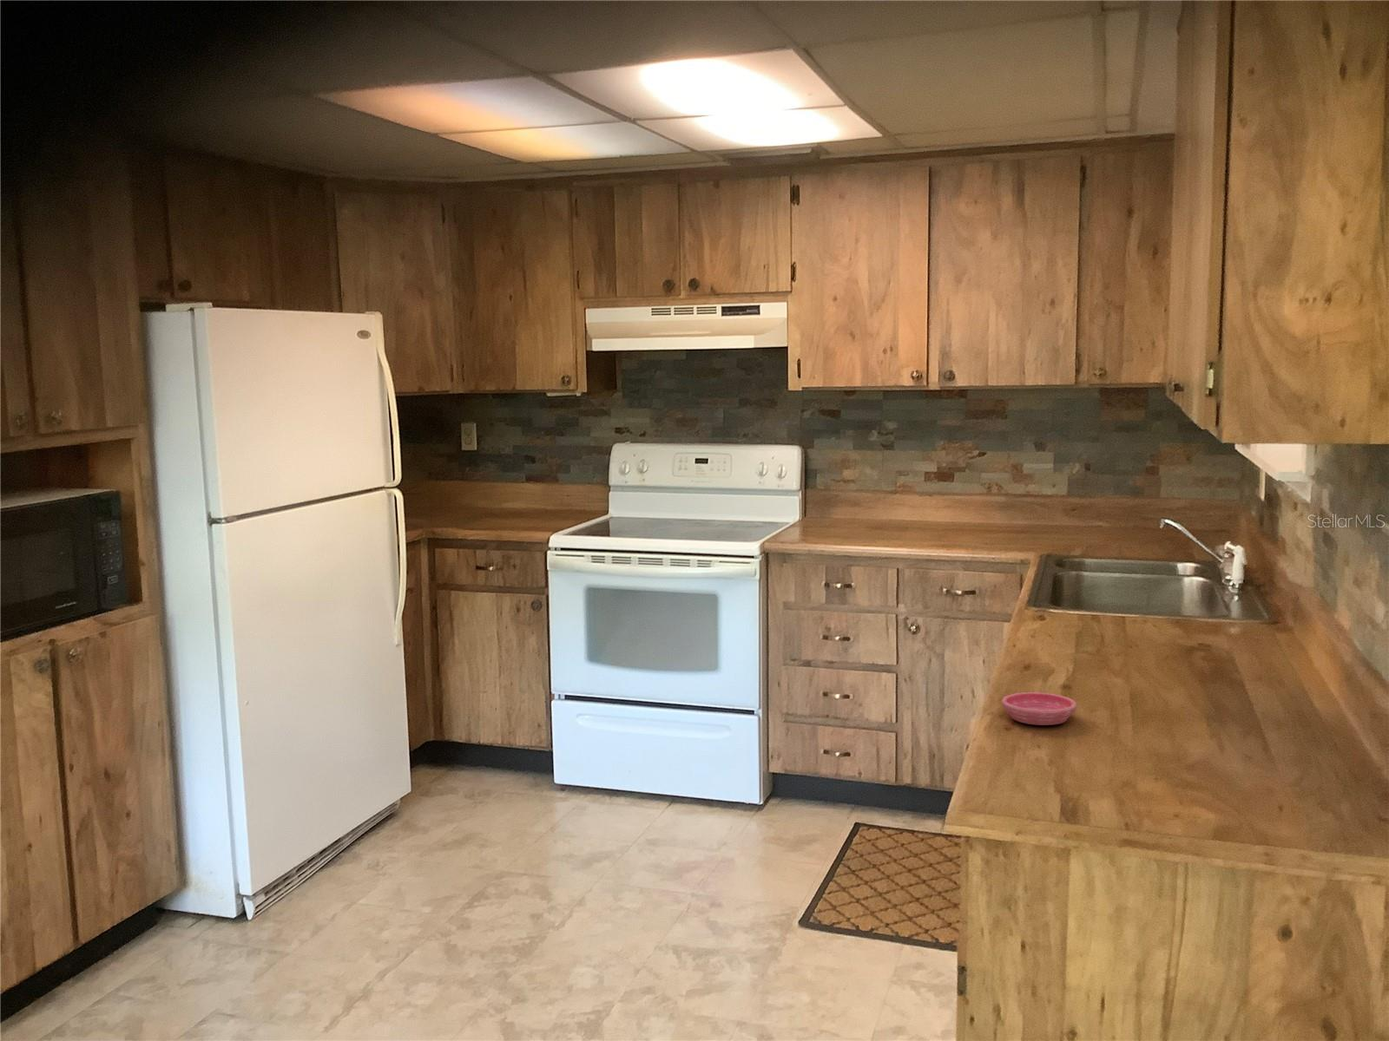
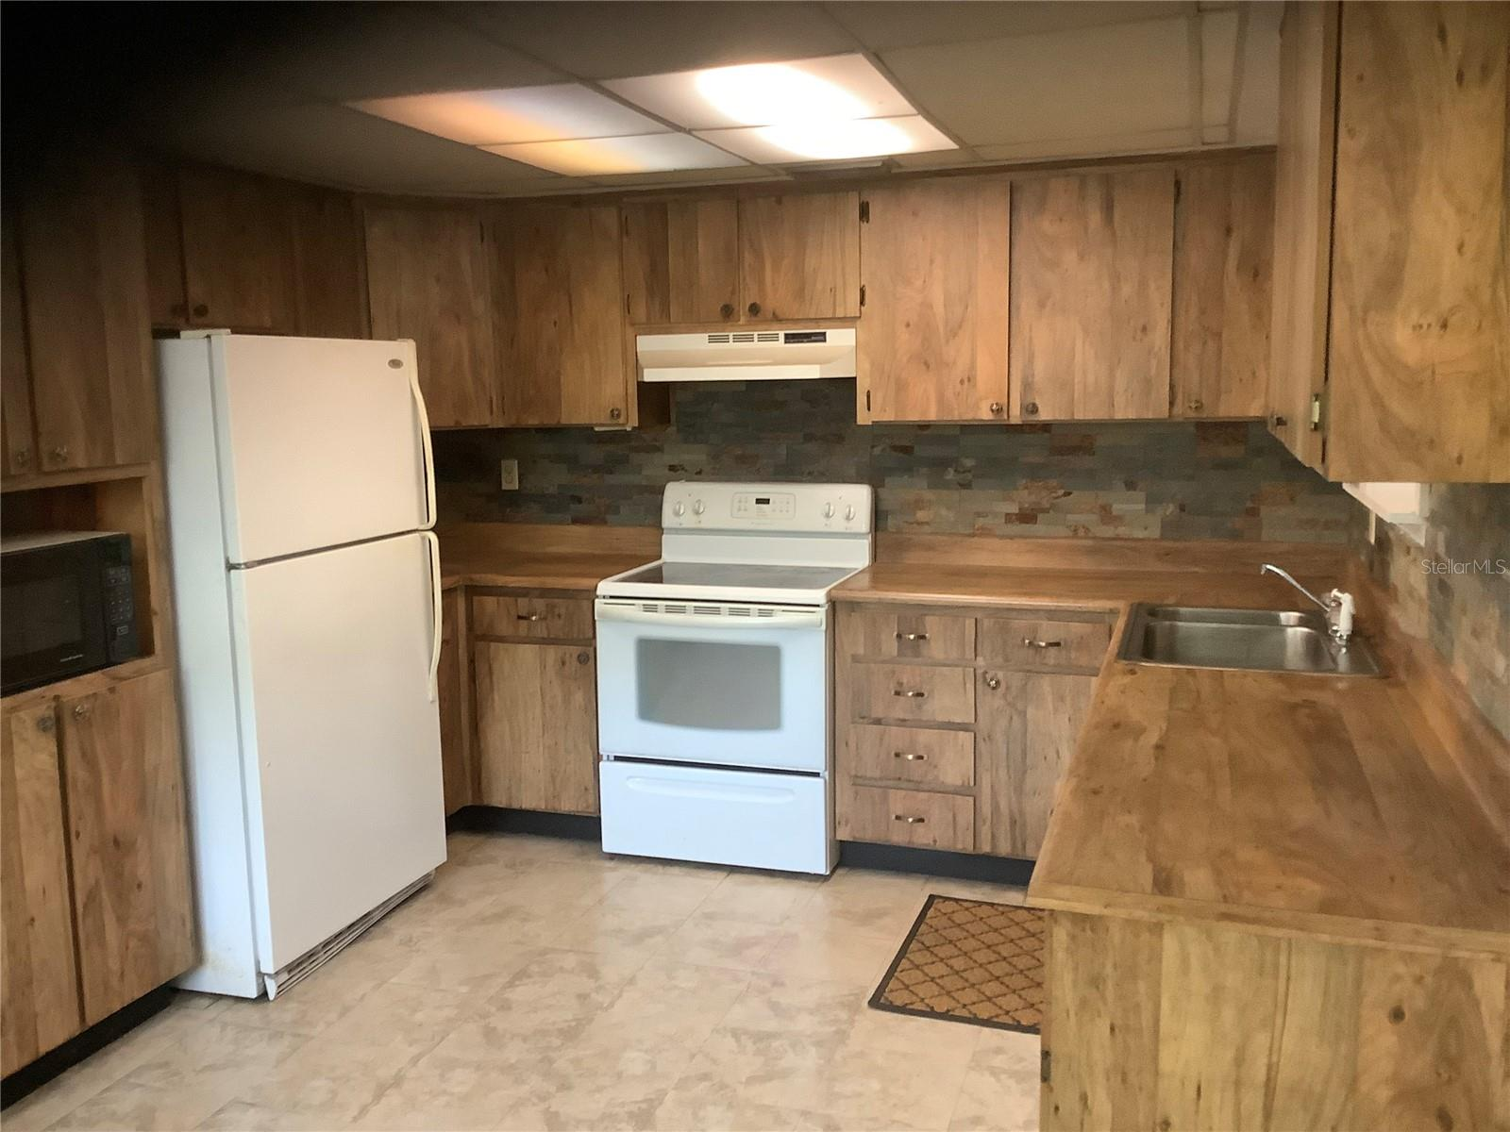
- saucer (1038, 709)
